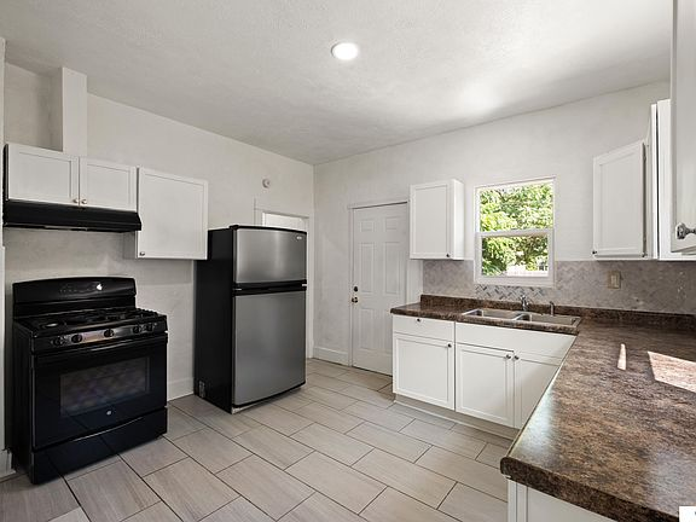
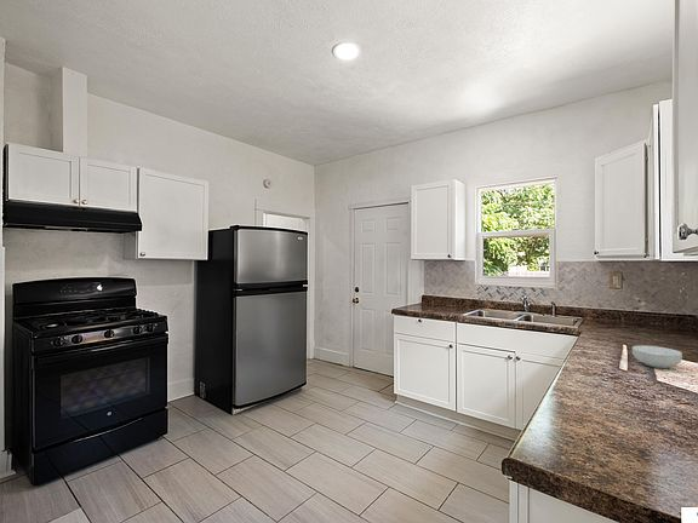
+ cereal bowl (656, 357)
